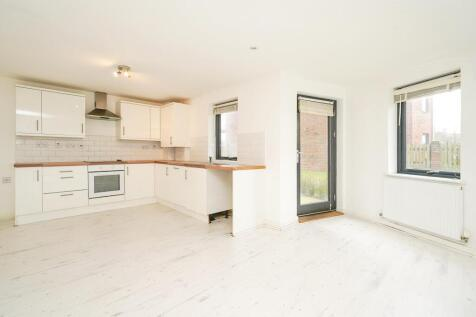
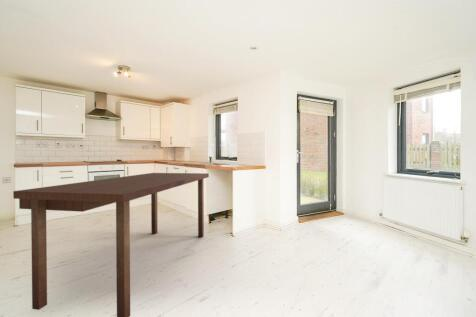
+ desk (151, 220)
